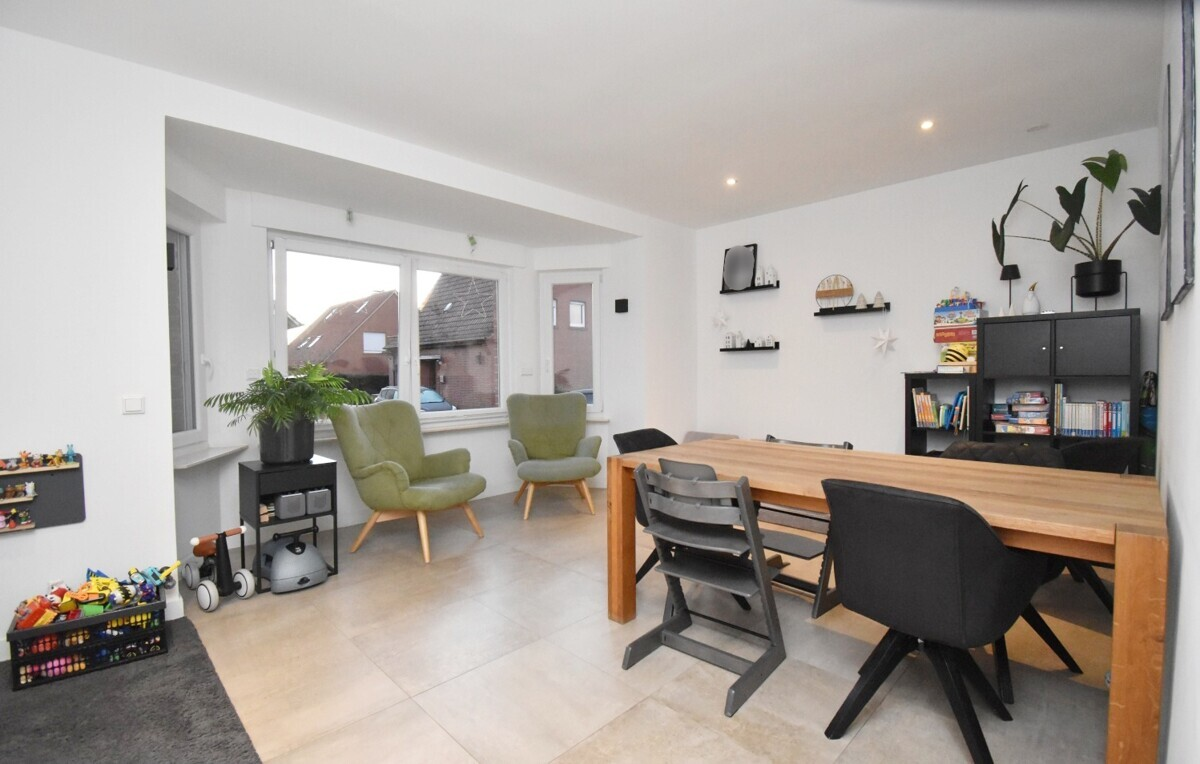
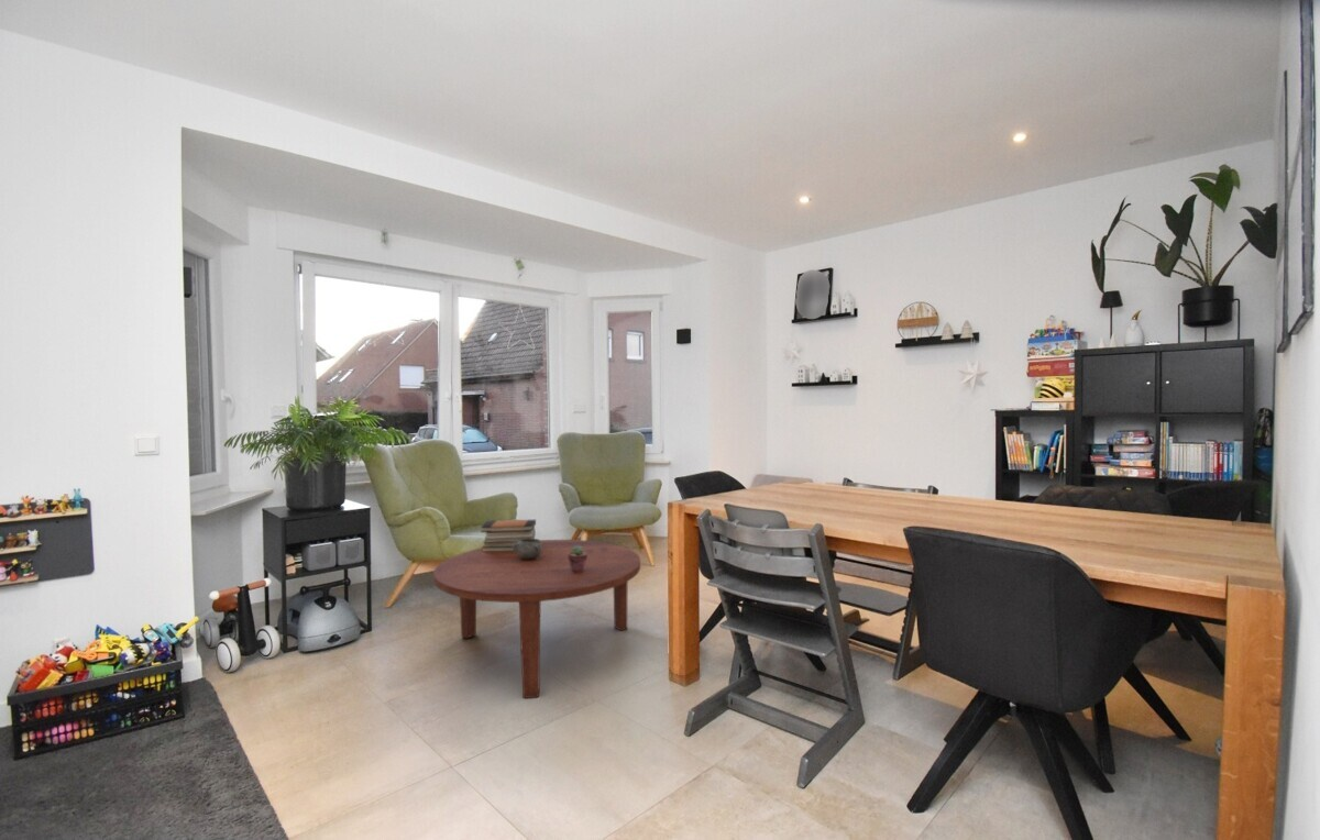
+ coffee table (539, 606)
+ decorative bowl (528, 549)
+ book stack (509, 534)
+ potted succulent (578, 557)
